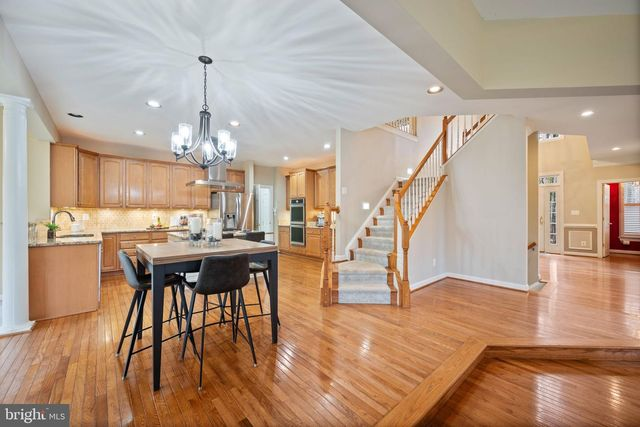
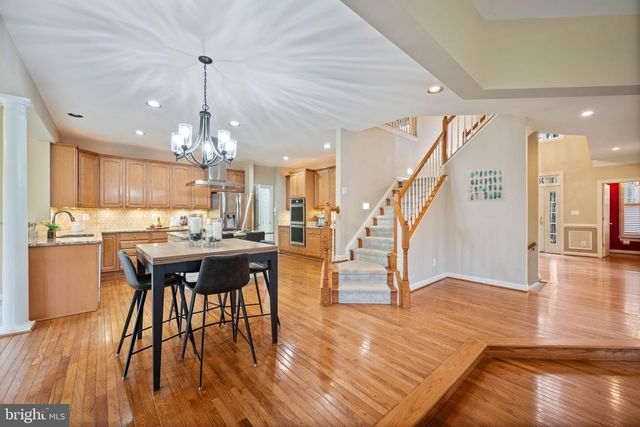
+ wall art (485, 185)
